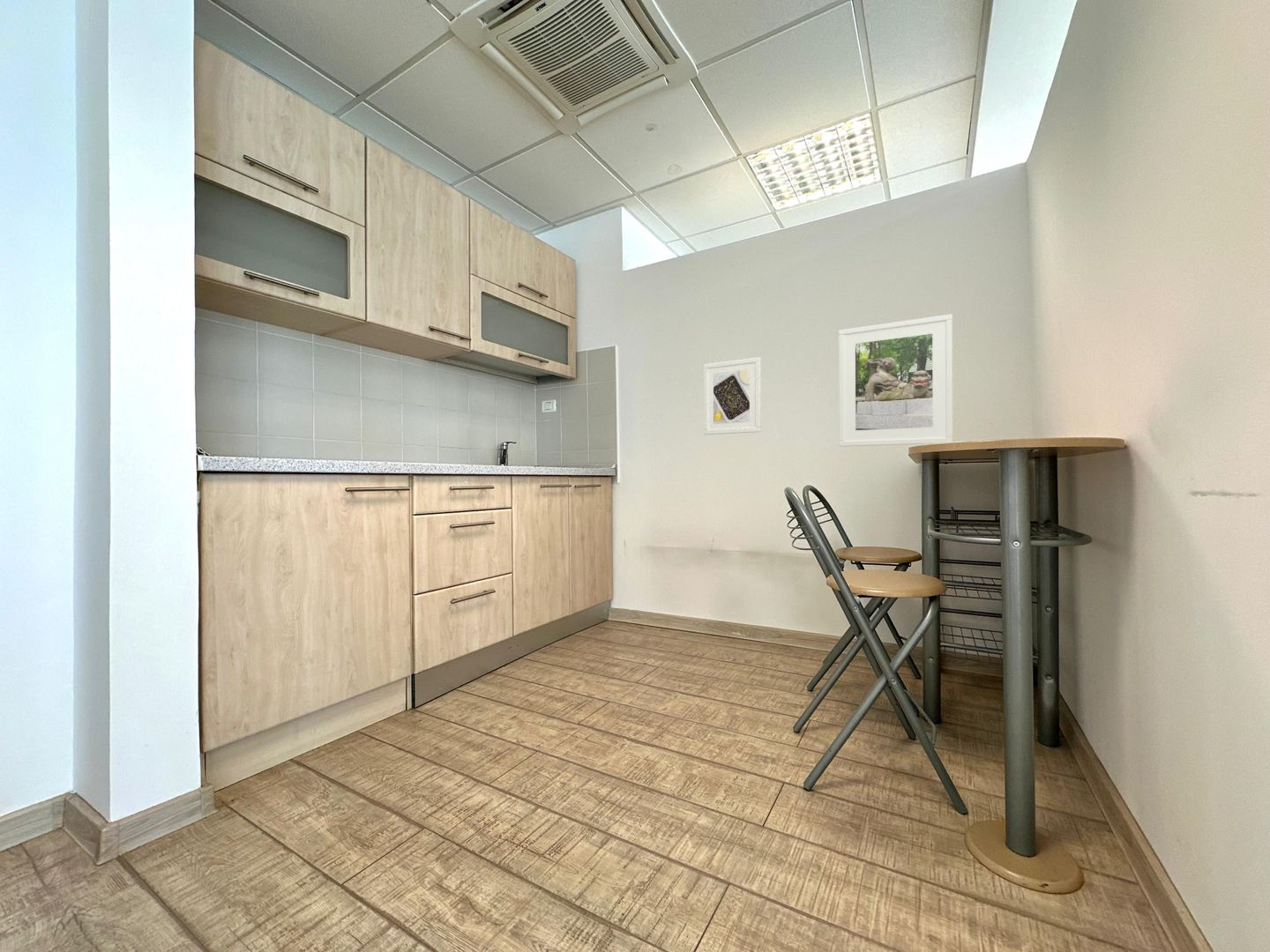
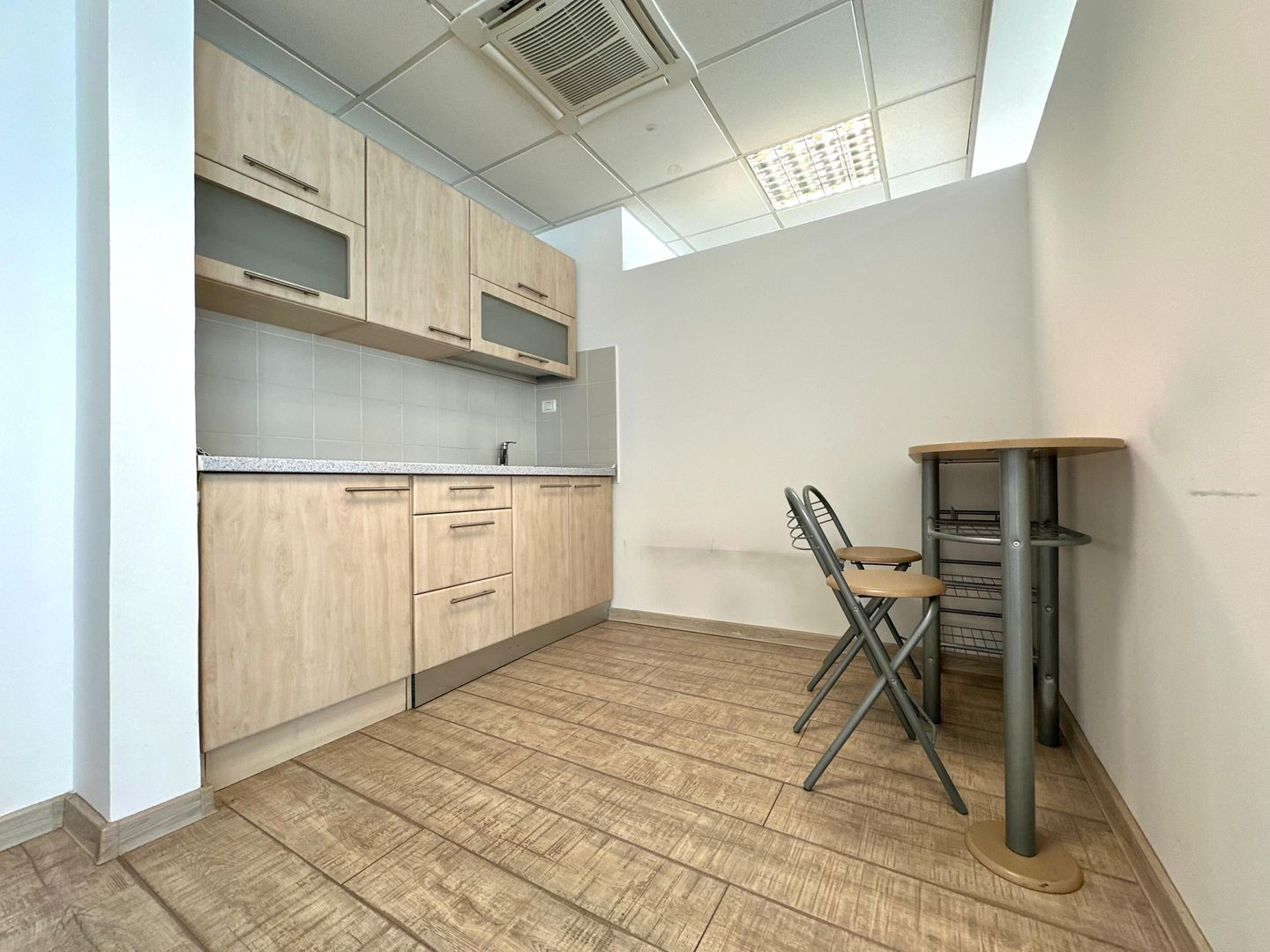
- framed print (893, 383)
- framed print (731, 397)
